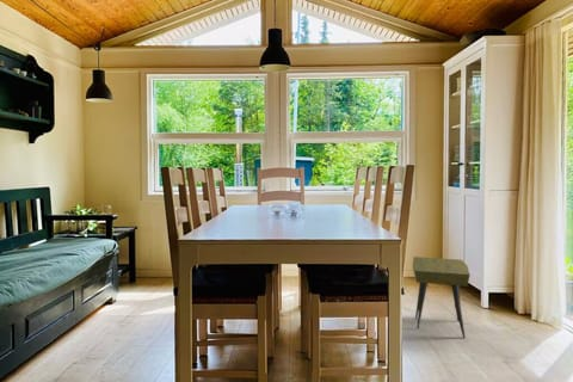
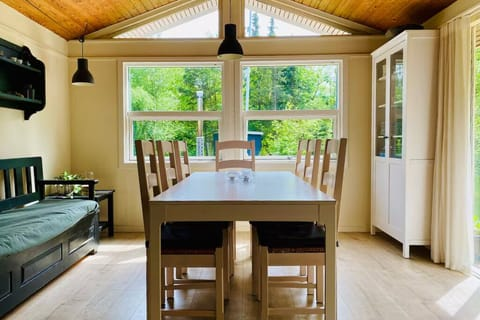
- side table (440, 283)
